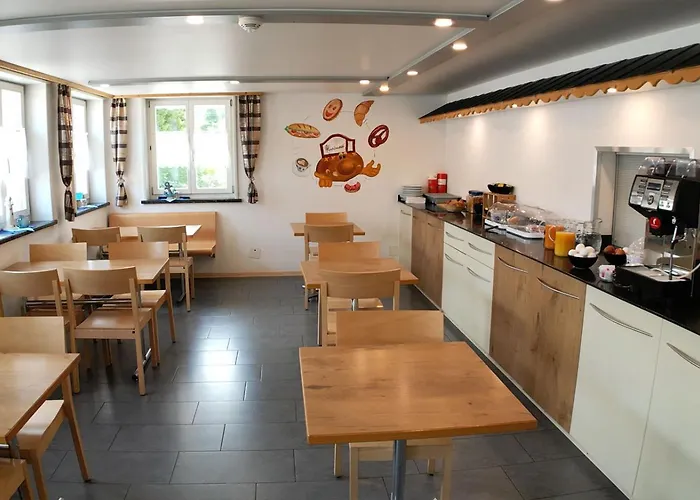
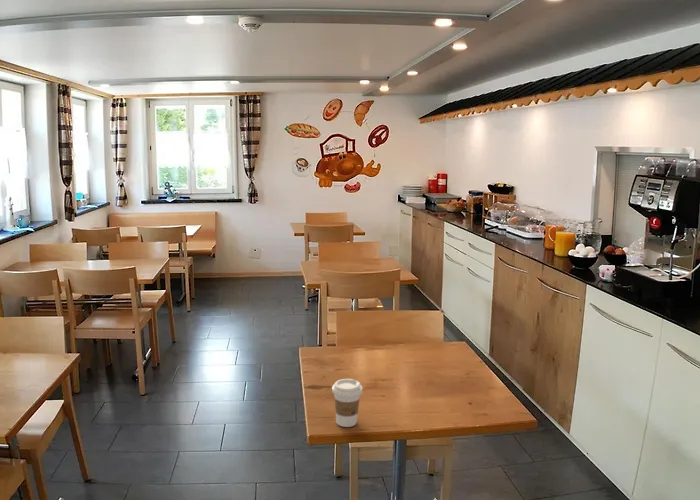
+ coffee cup (346, 403)
